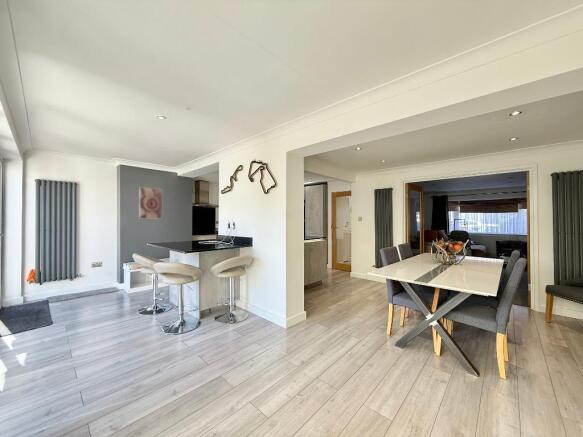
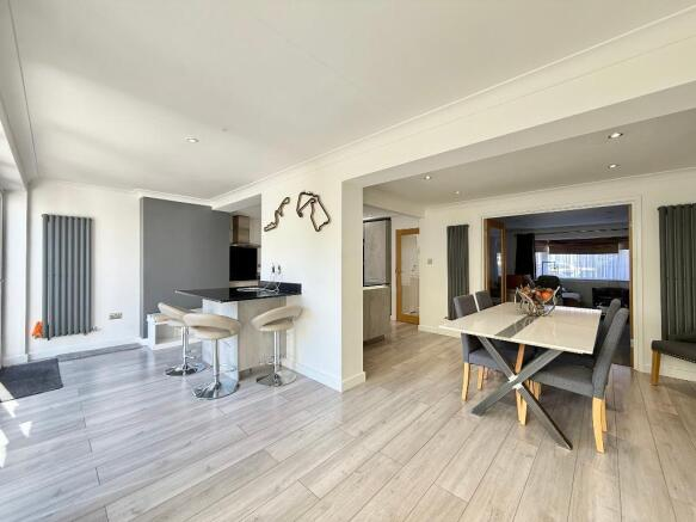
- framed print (150, 203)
